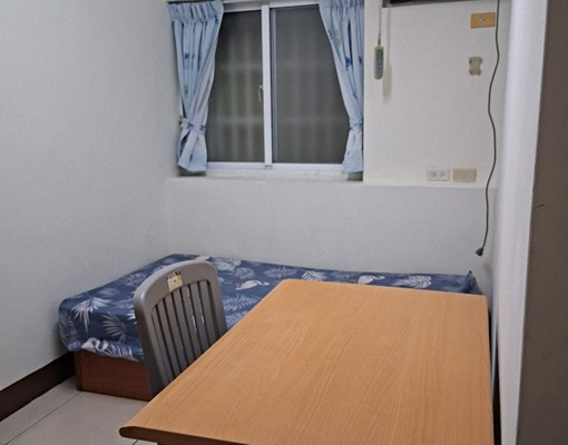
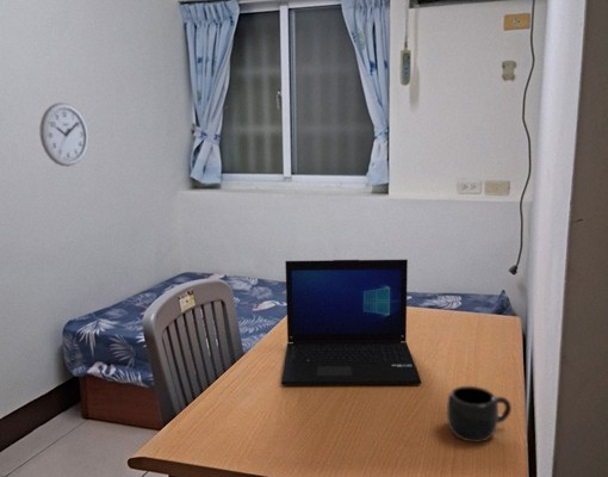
+ mug (478, 414)
+ laptop (348, 318)
+ wall clock (66, 135)
